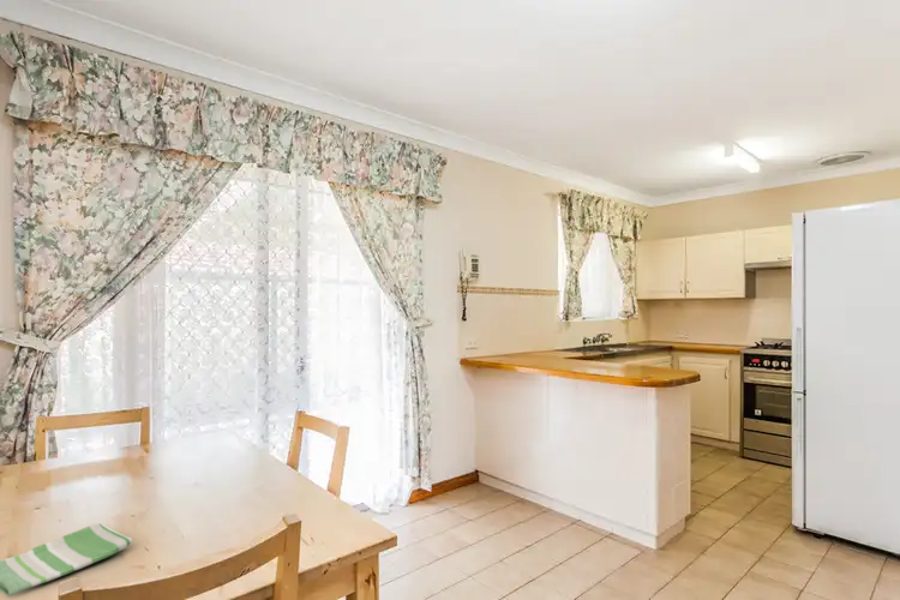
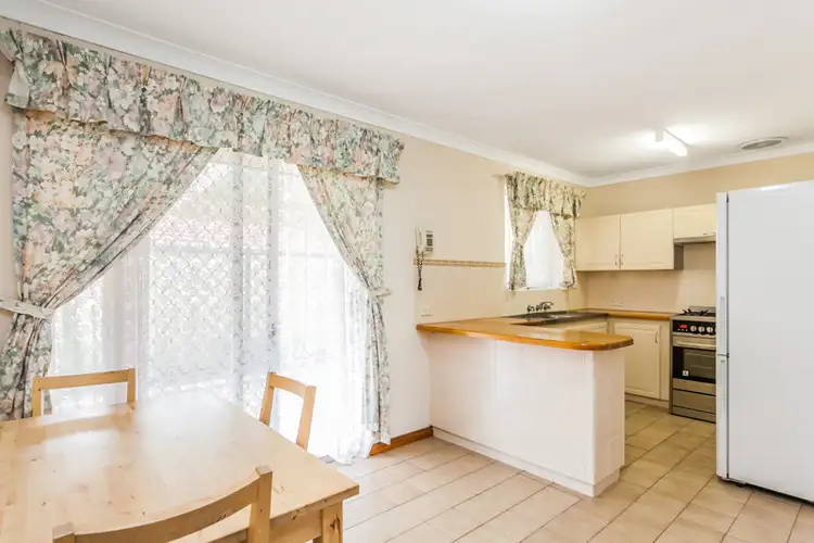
- dish towel (60, 554)
